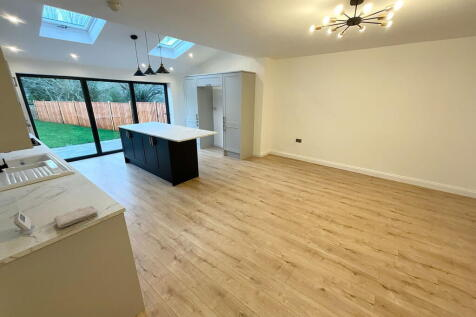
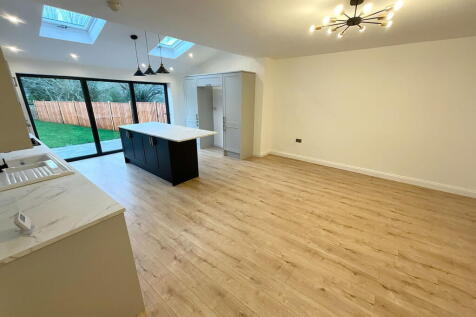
- washcloth (76, 215)
